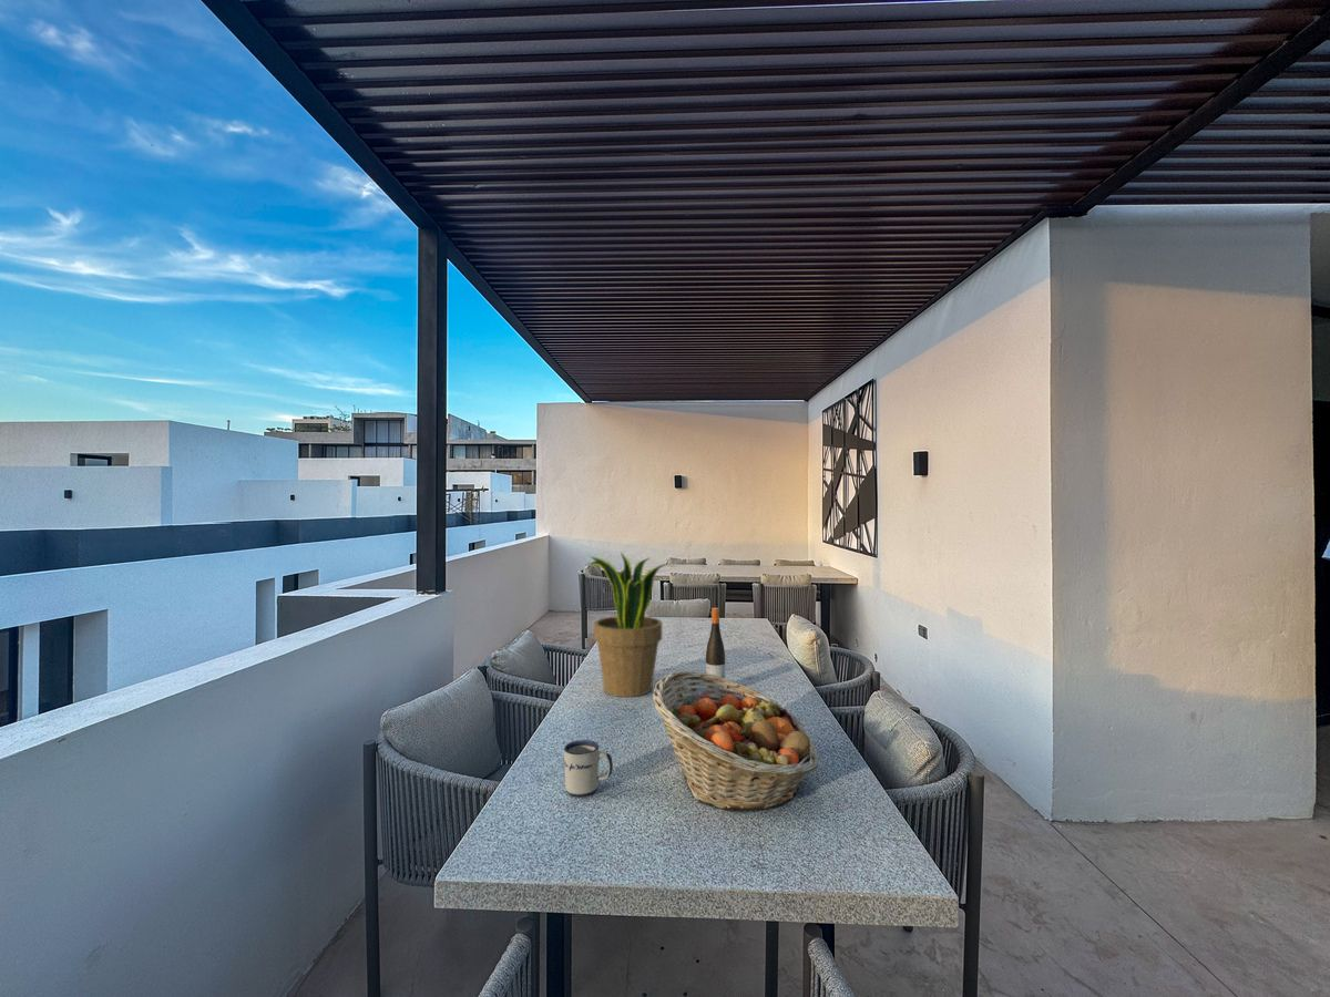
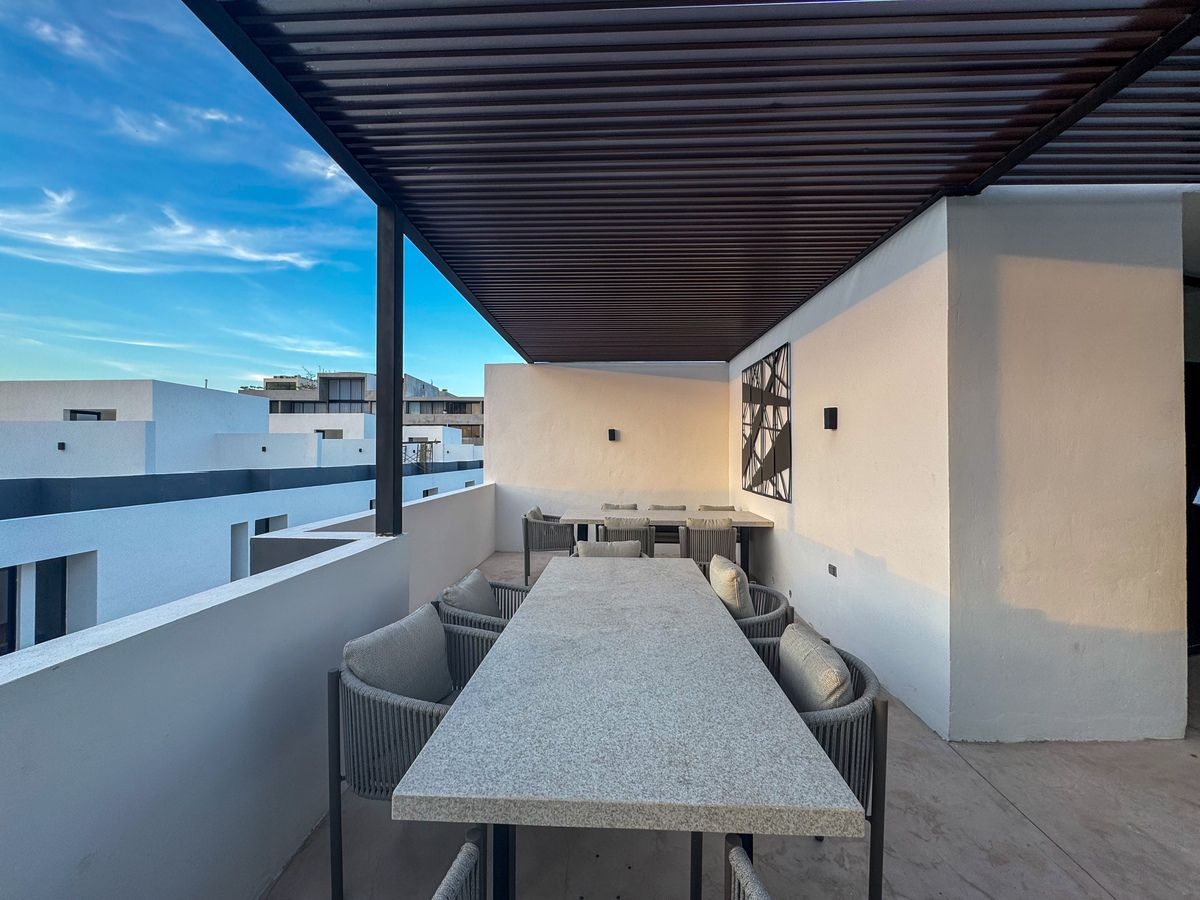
- mug (587, 768)
- fruit basket (733, 731)
- wine bottle (715, 649)
- potted plant (625, 620)
